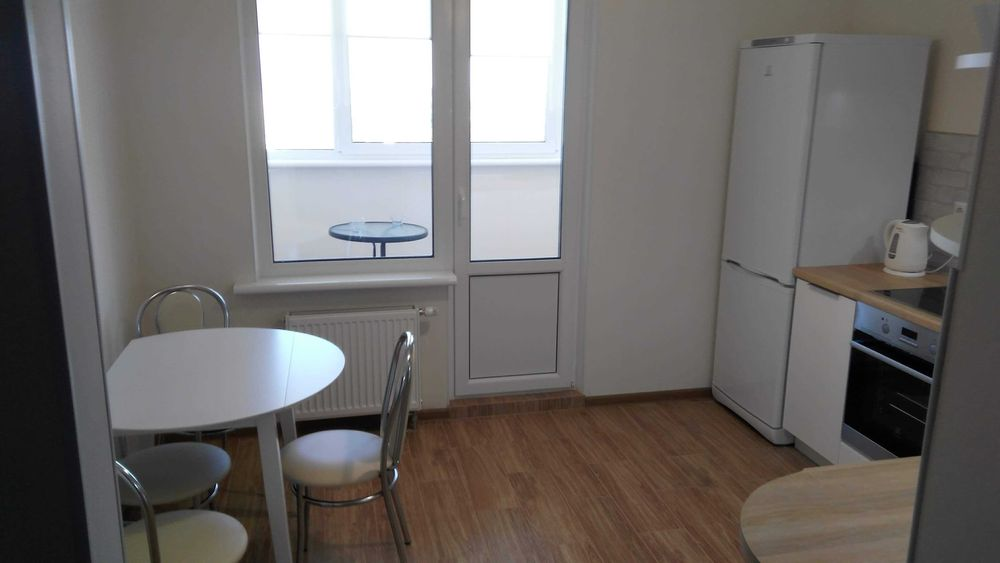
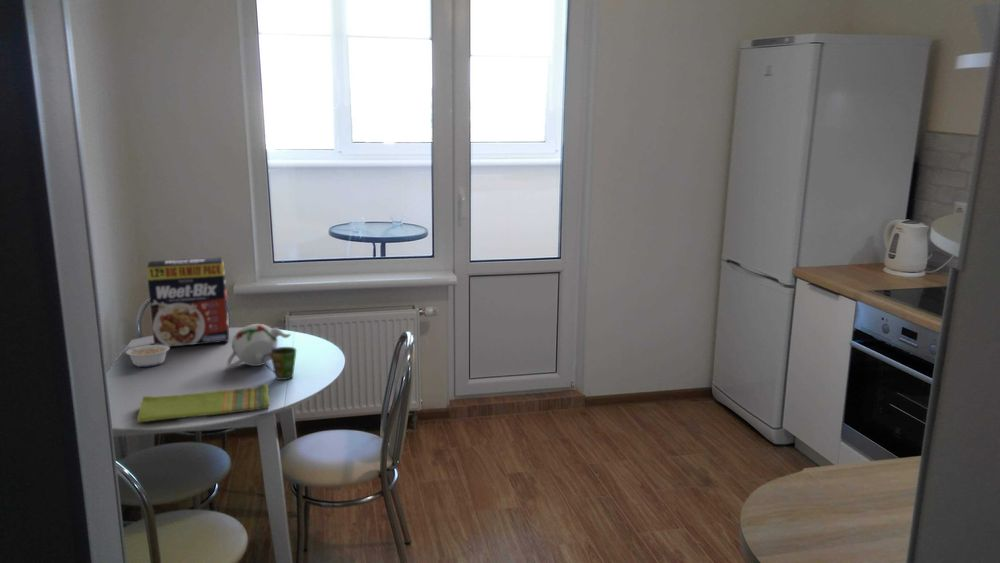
+ cereal box (189, 301)
+ cup (279, 364)
+ teapot (257, 344)
+ legume (146, 355)
+ dish towel (206, 402)
